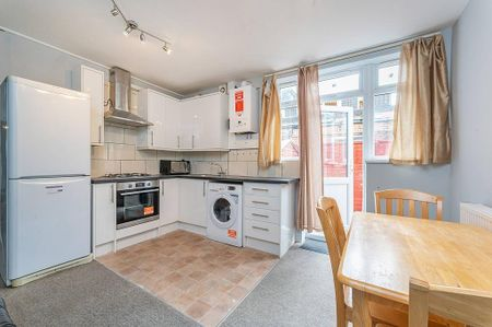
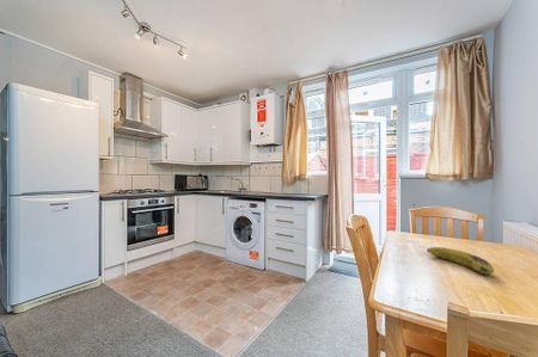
+ fruit (454, 259)
